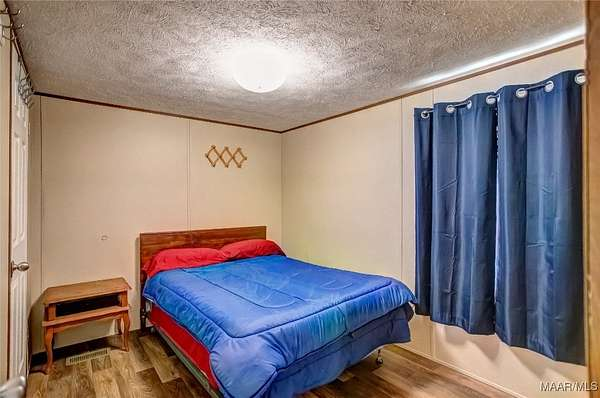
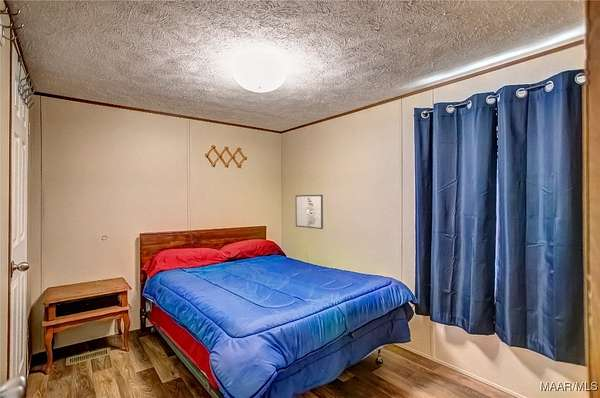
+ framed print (308, 211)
